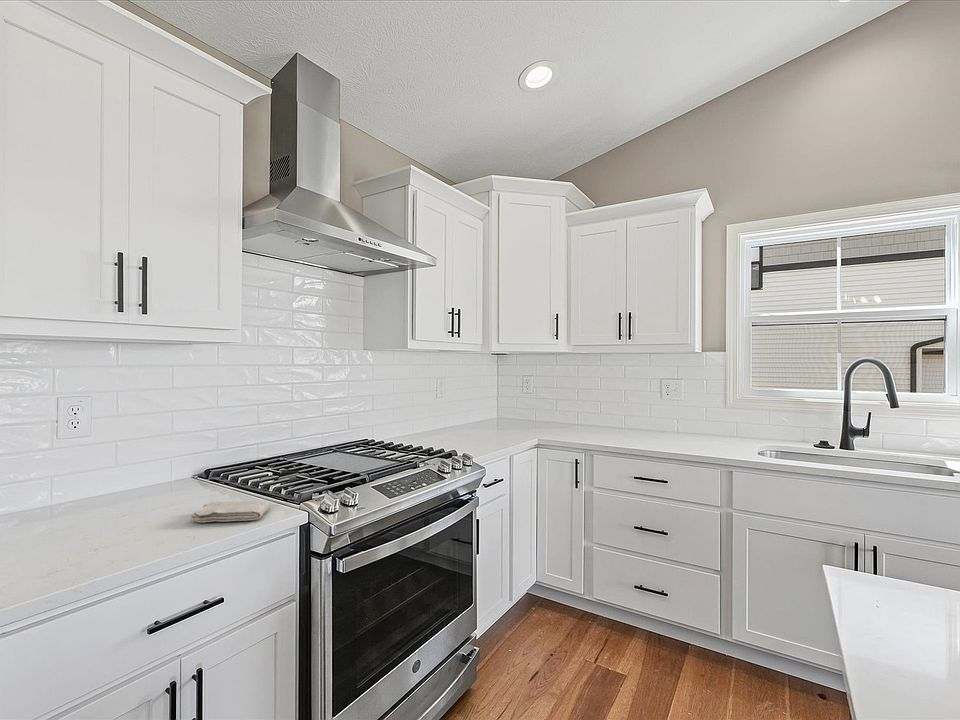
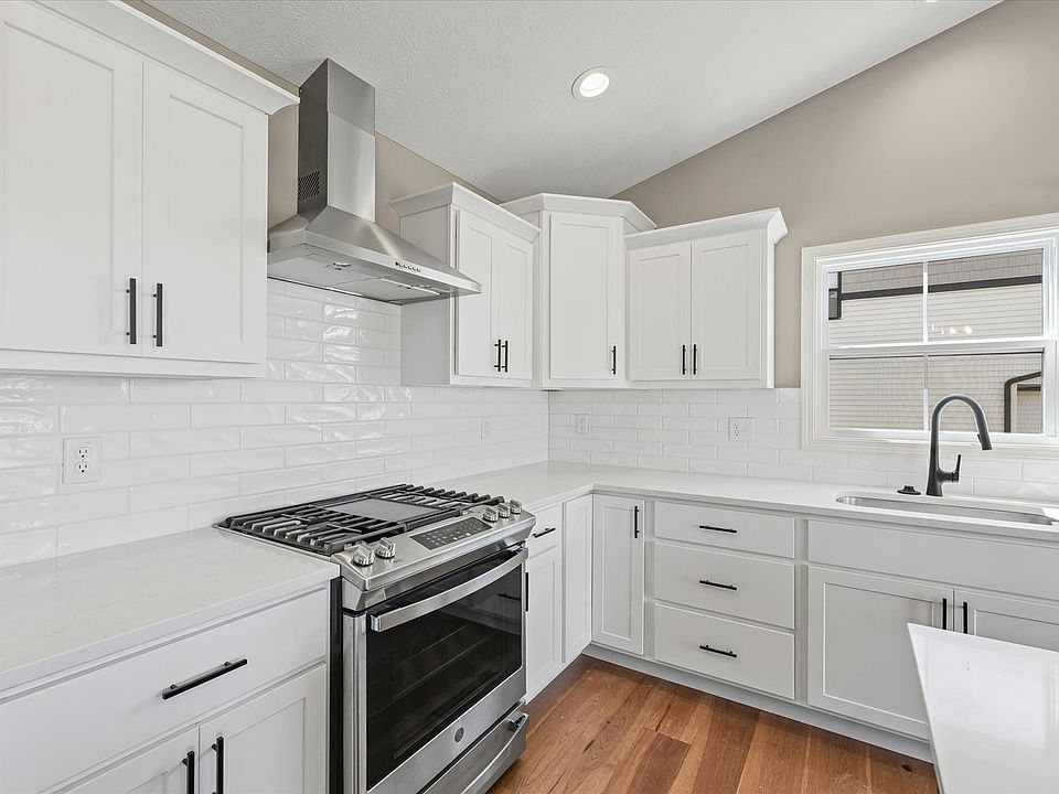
- washcloth (232, 510)
